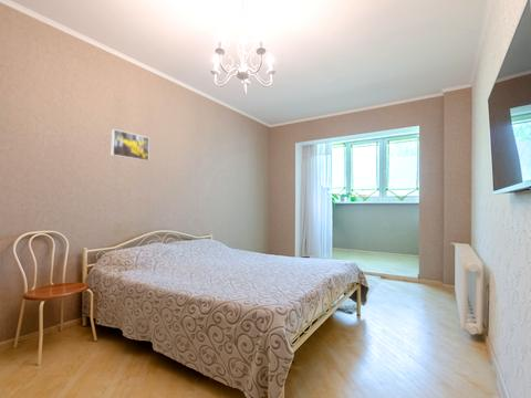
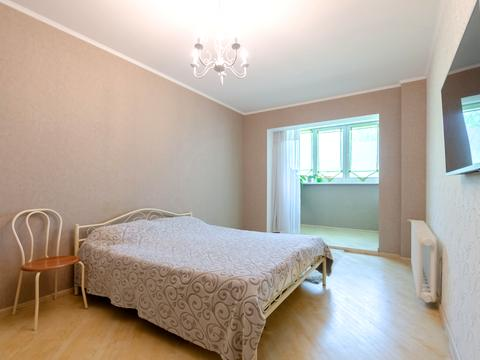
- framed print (131, 146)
